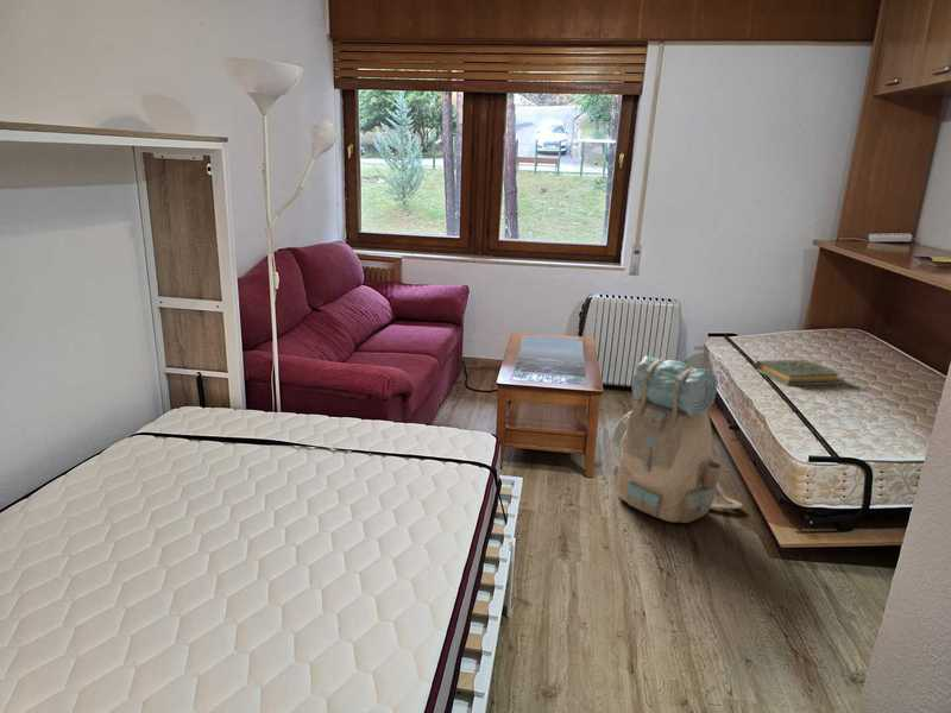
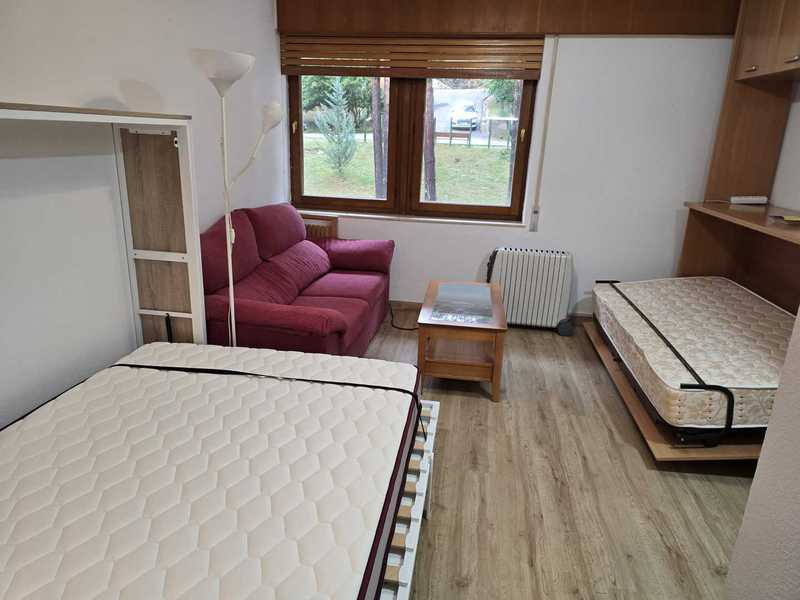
- hardback book (796, 371)
- backpack (673, 431)
